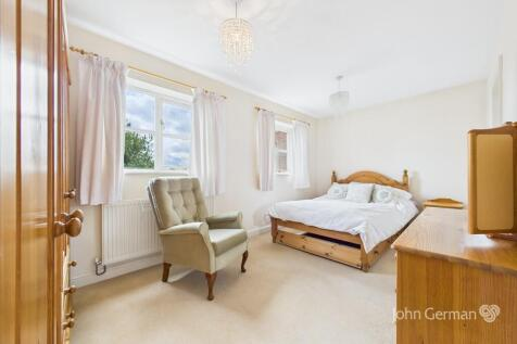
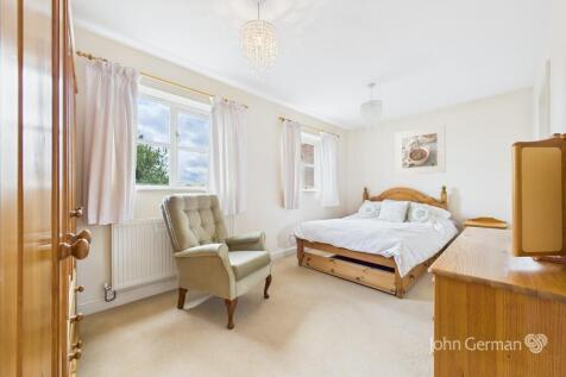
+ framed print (419, 151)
